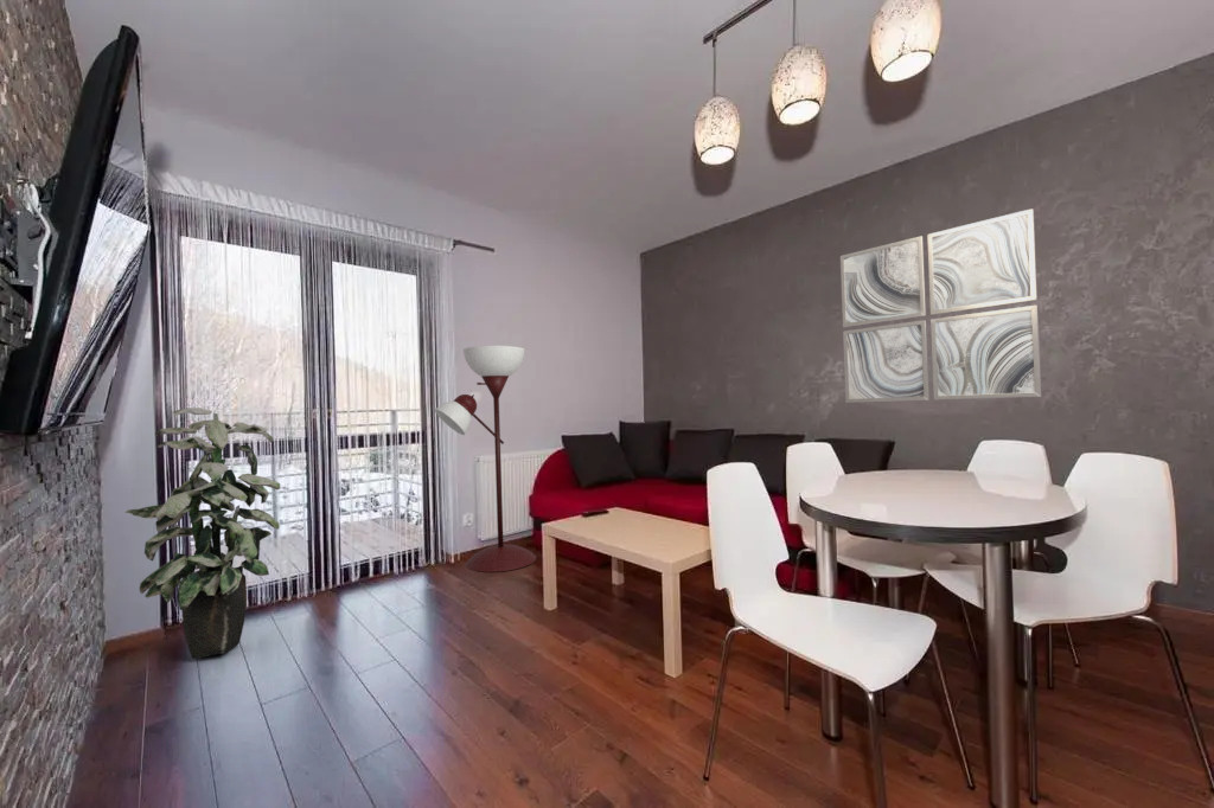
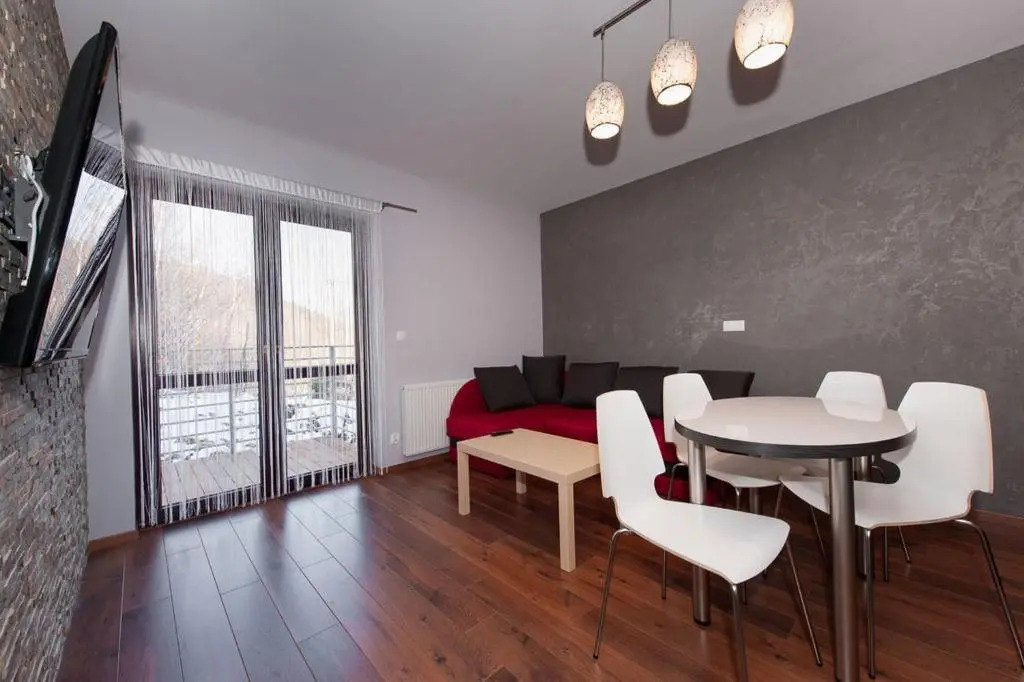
- wall art (925, 315)
- indoor plant (207, 527)
- floor lamp (496, 455)
